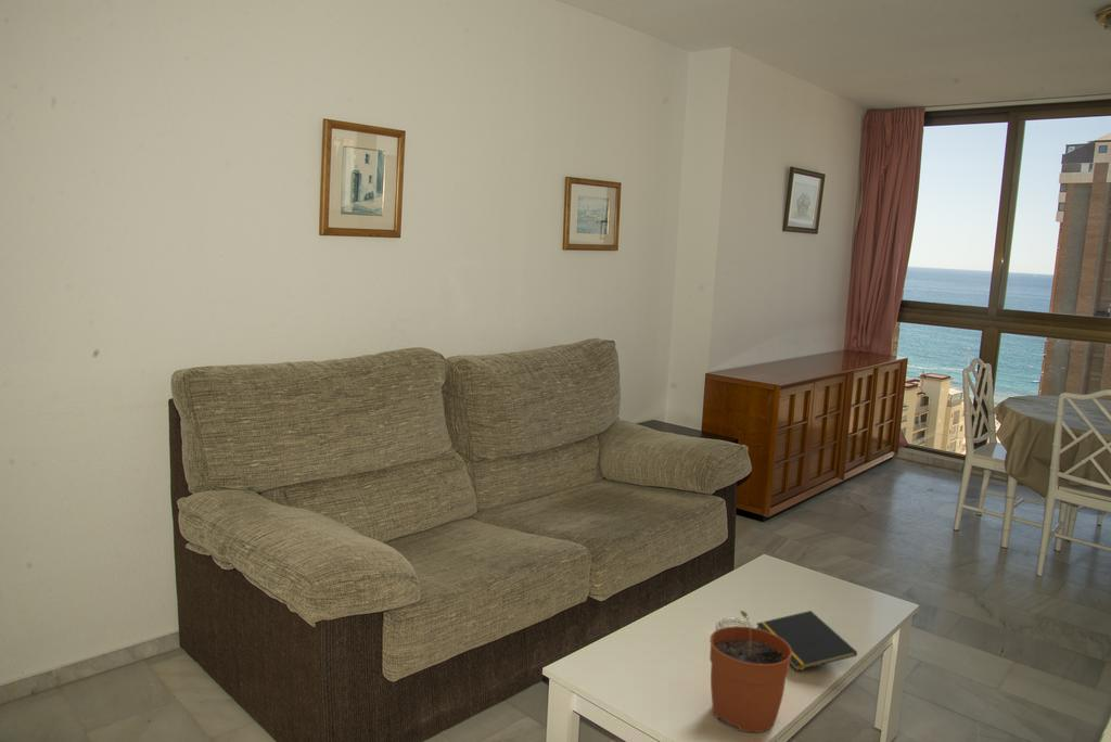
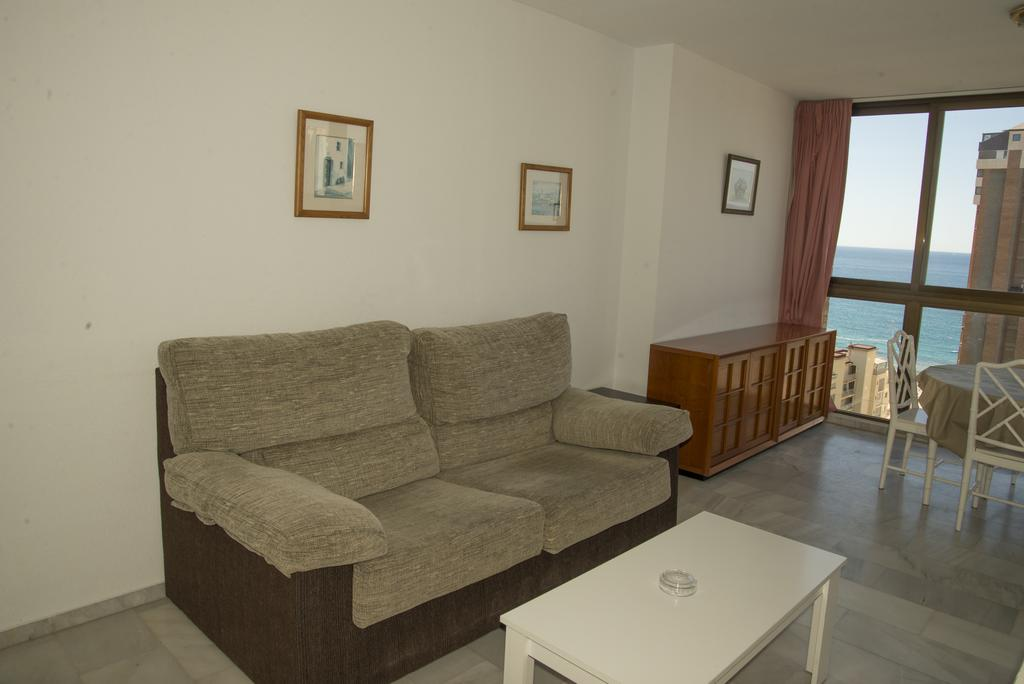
- plant pot (749, 662)
- notepad (804, 639)
